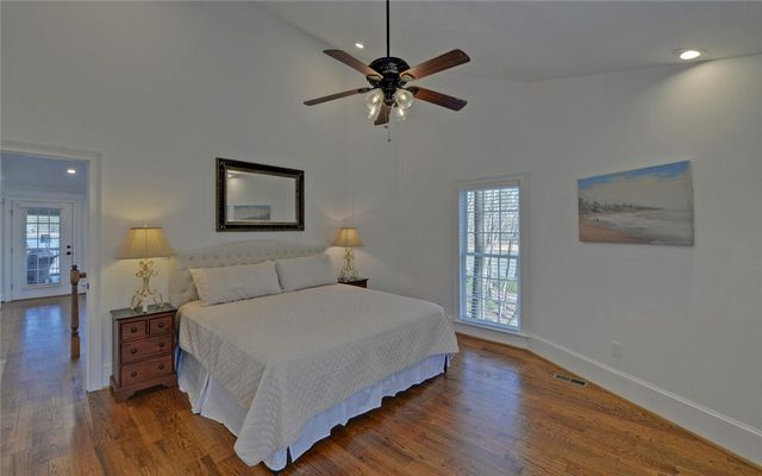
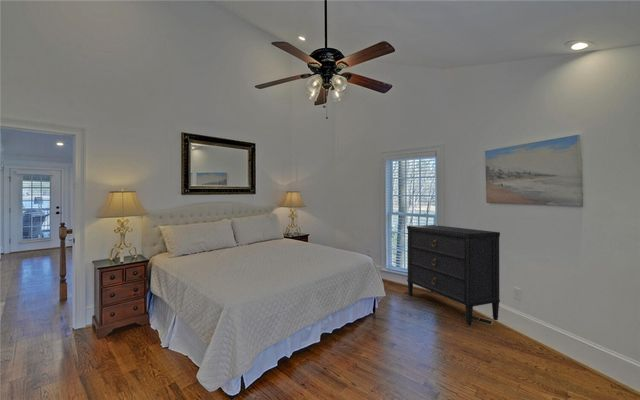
+ dresser (447, 267)
